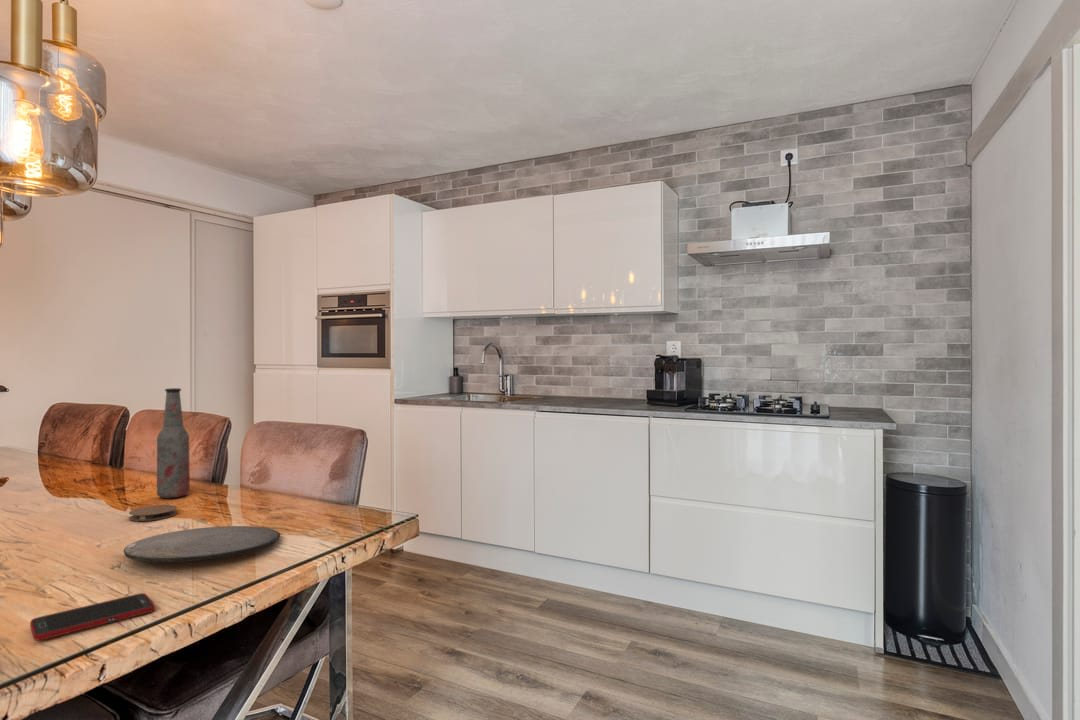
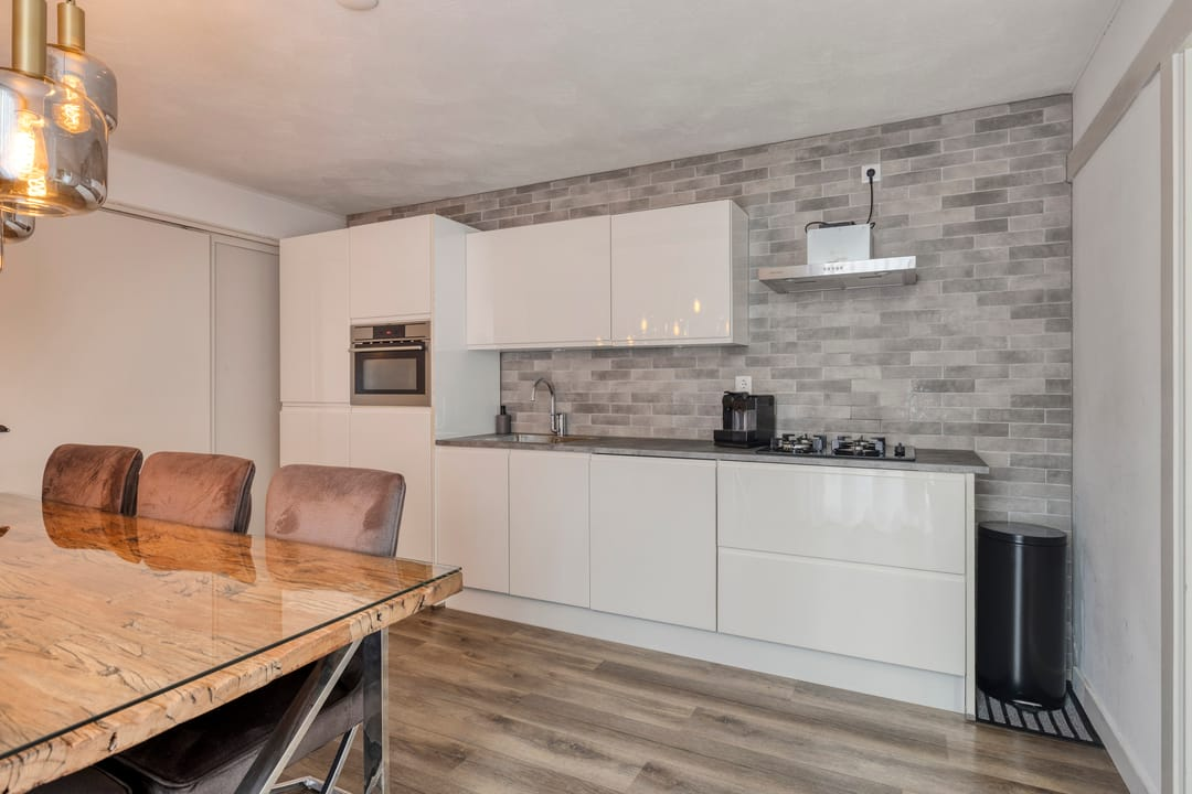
- plate (206, 542)
- bottle (173, 442)
- coaster (153, 512)
- cell phone (94, 615)
